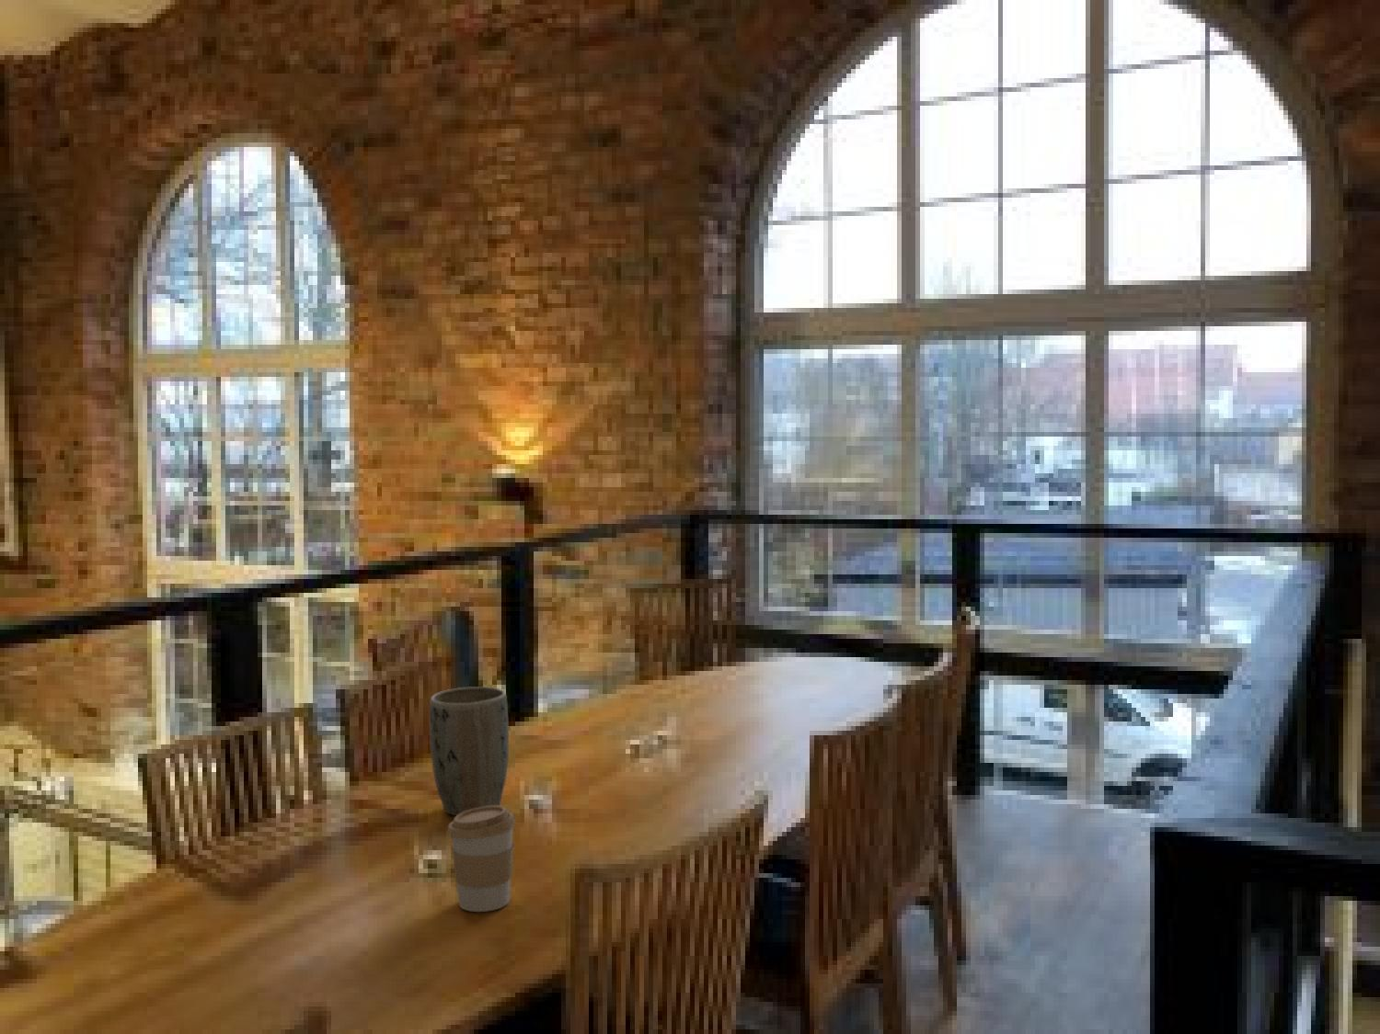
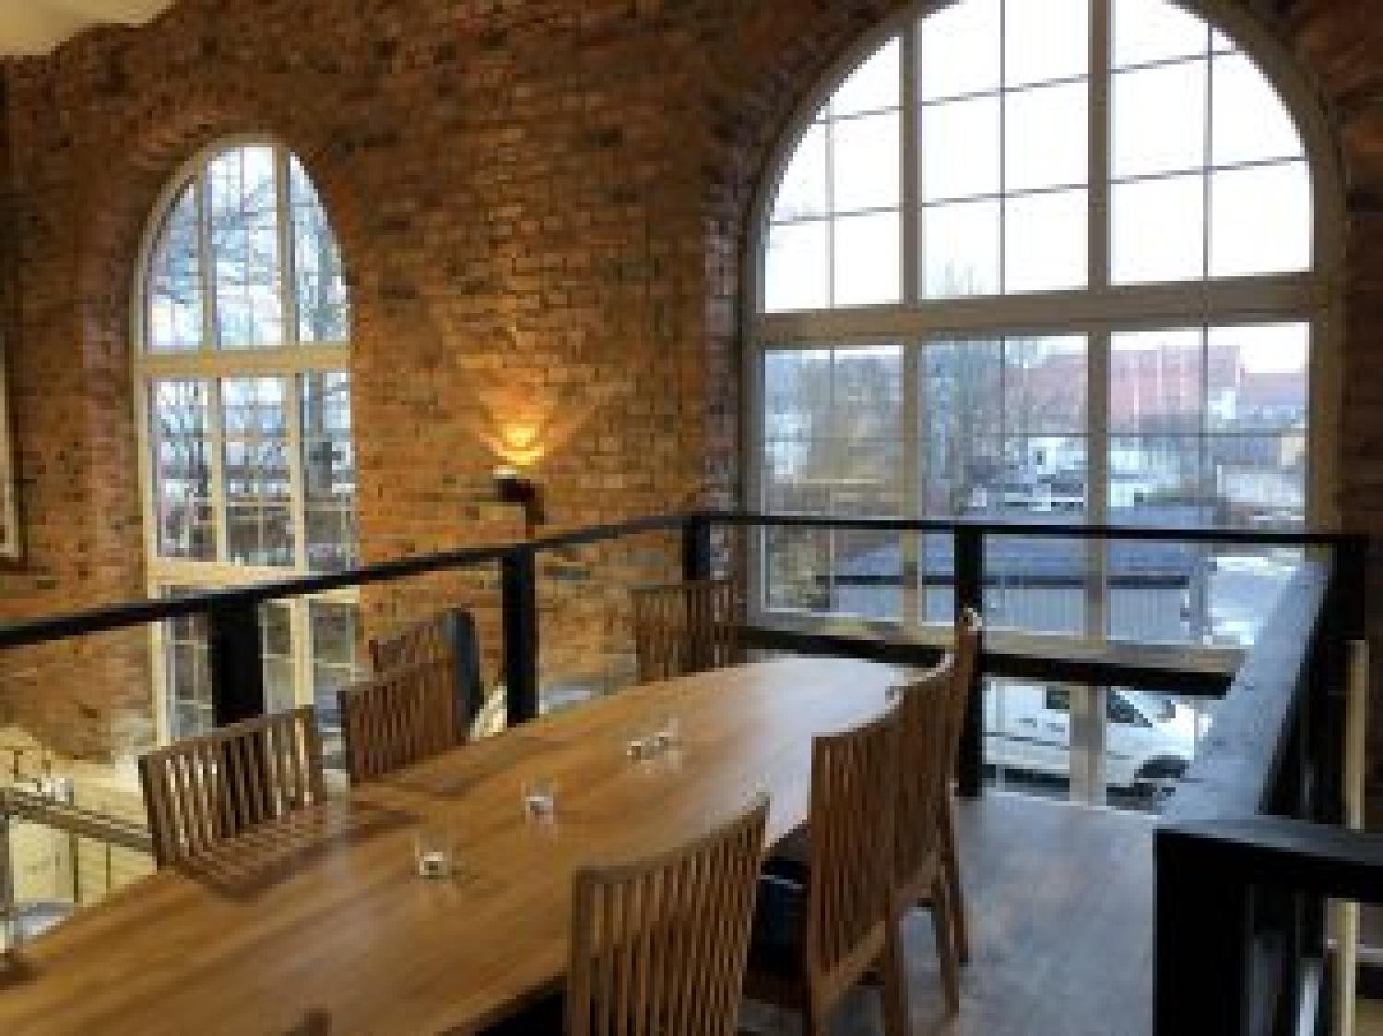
- coffee cup (482, 856)
- plant pot (471, 751)
